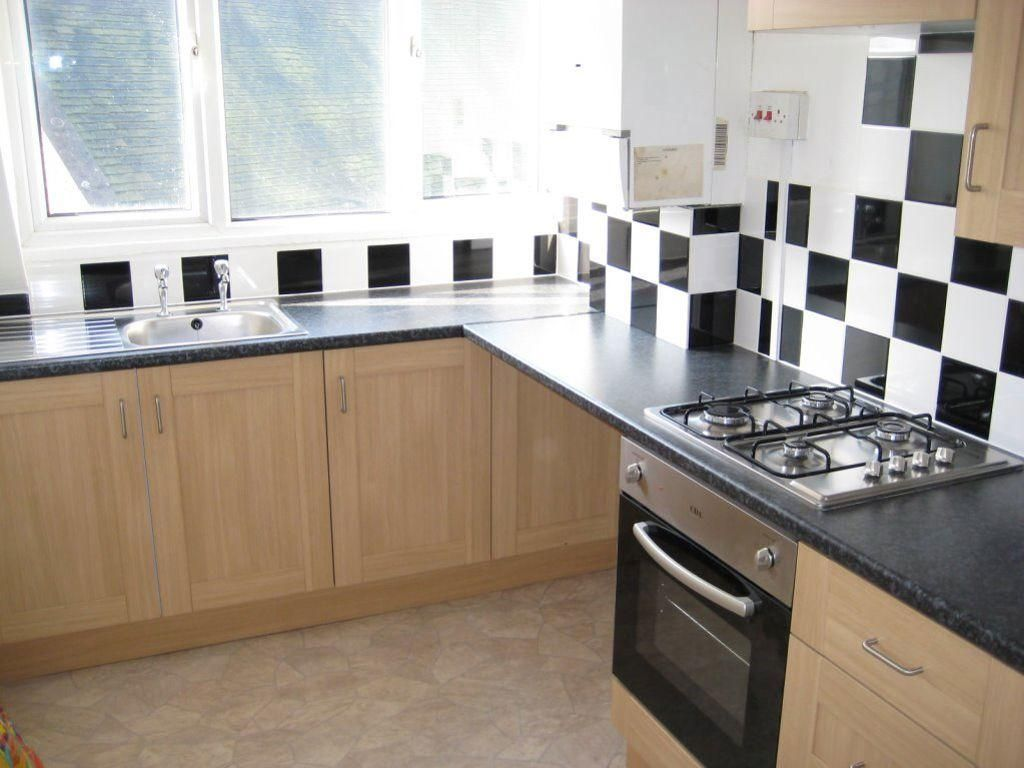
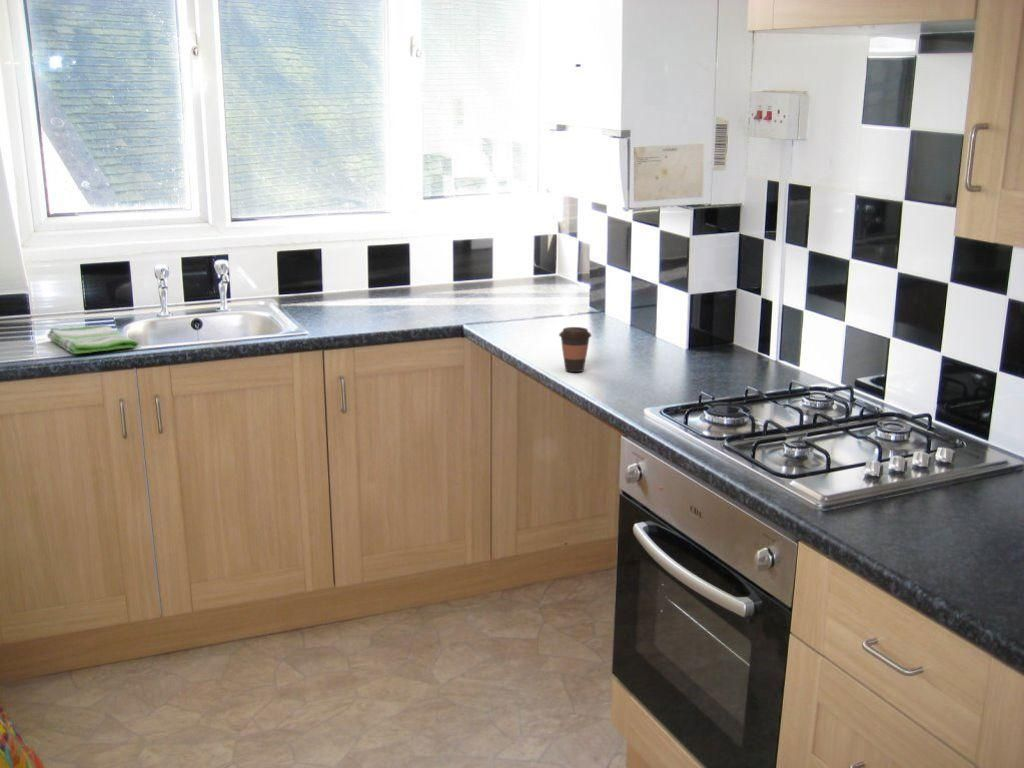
+ coffee cup (574, 349)
+ dish towel (92, 337)
